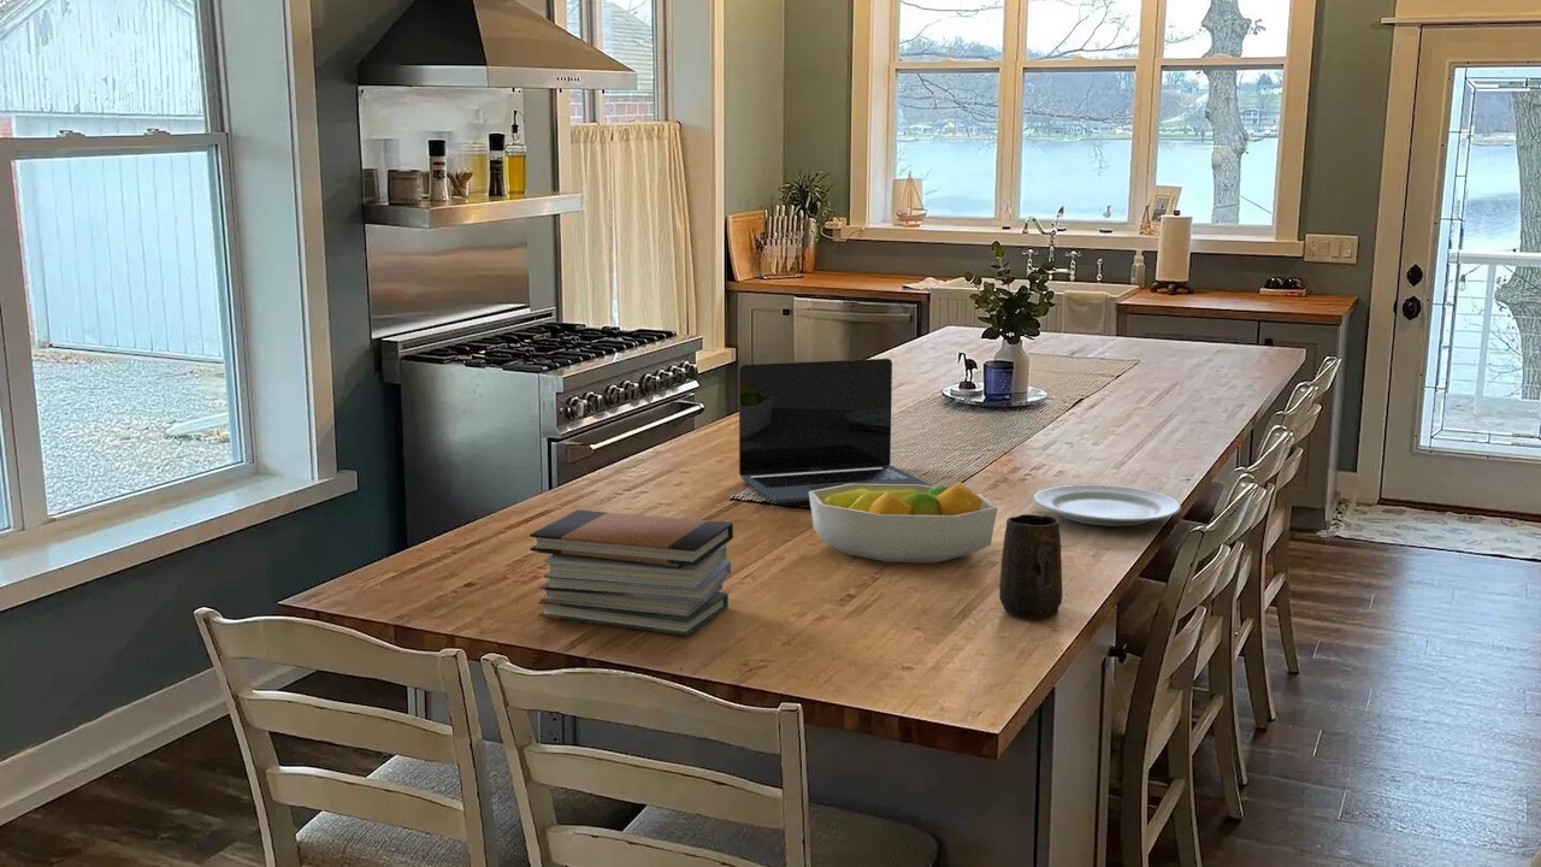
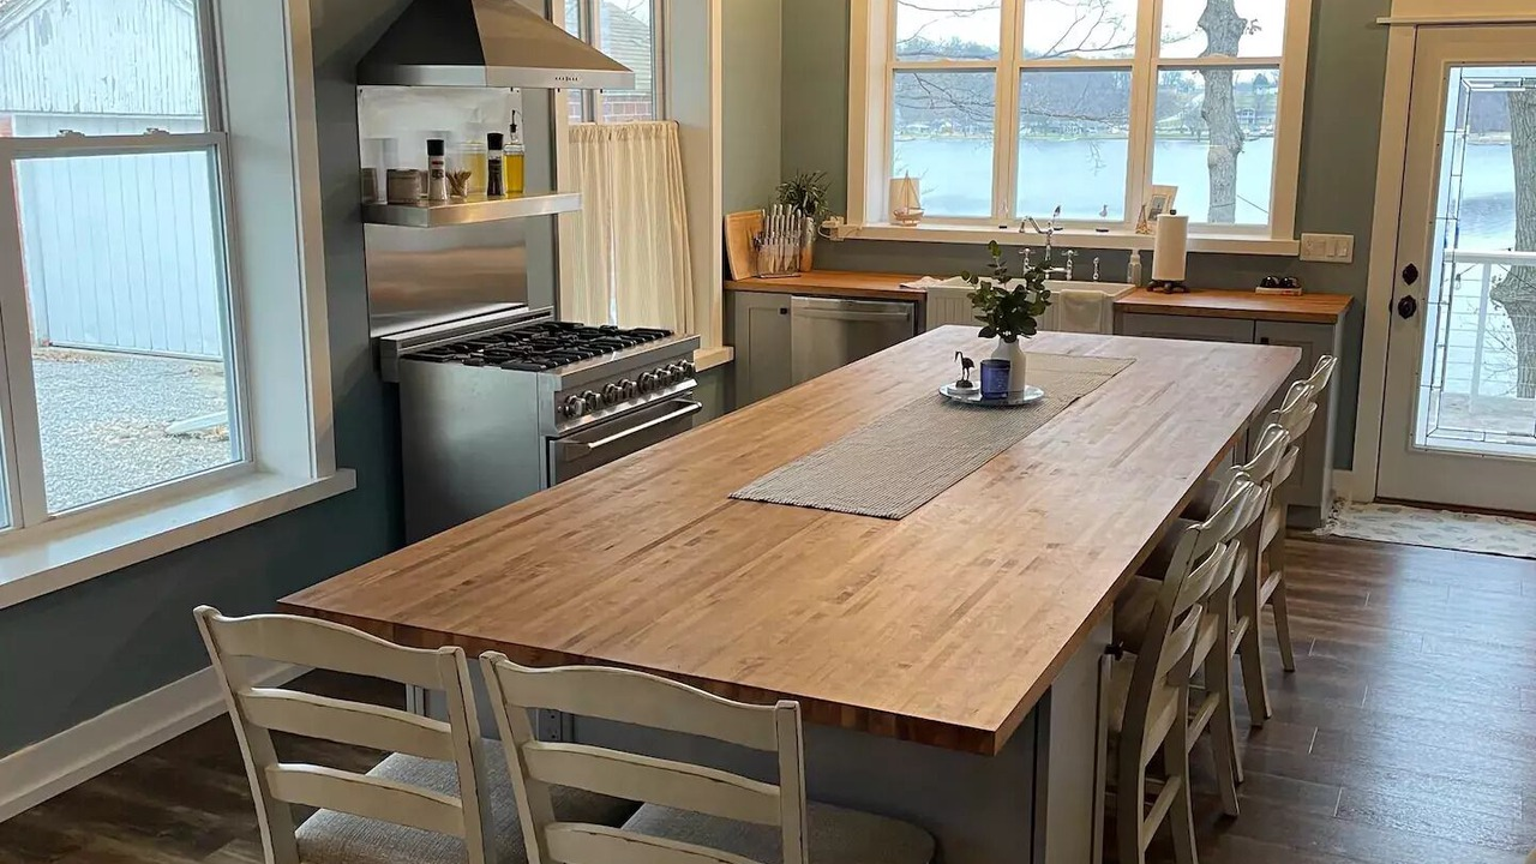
- laptop (837, 427)
- chinaware (1105, 507)
- book stack (636, 570)
- mug (1033, 566)
- fruit bowl (901, 512)
